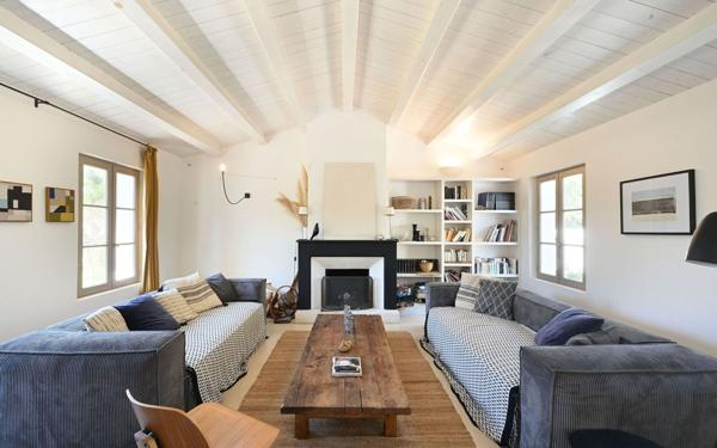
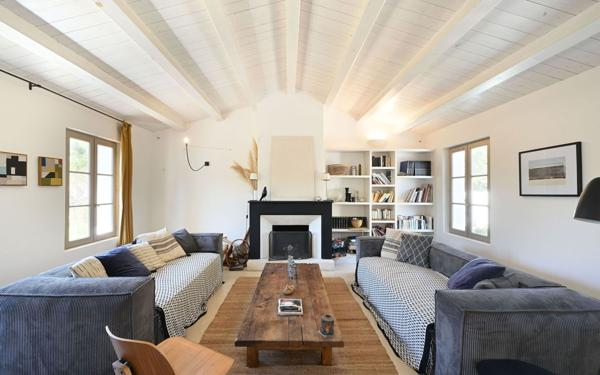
+ candle (326, 325)
